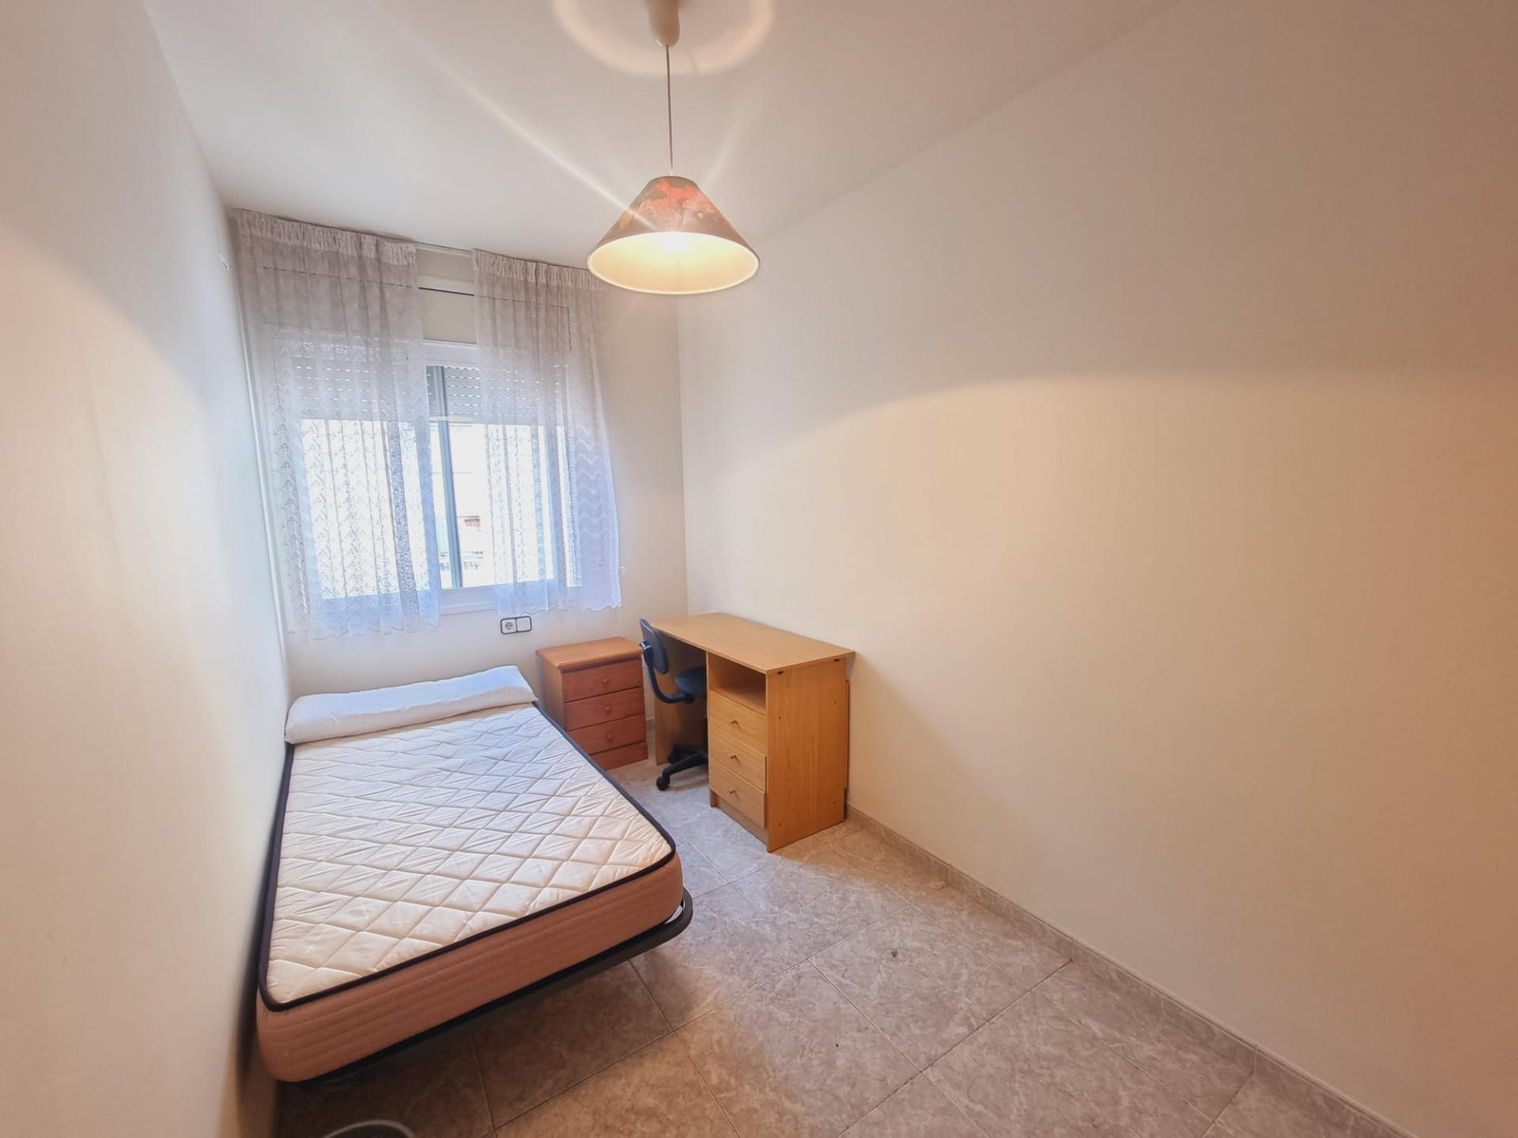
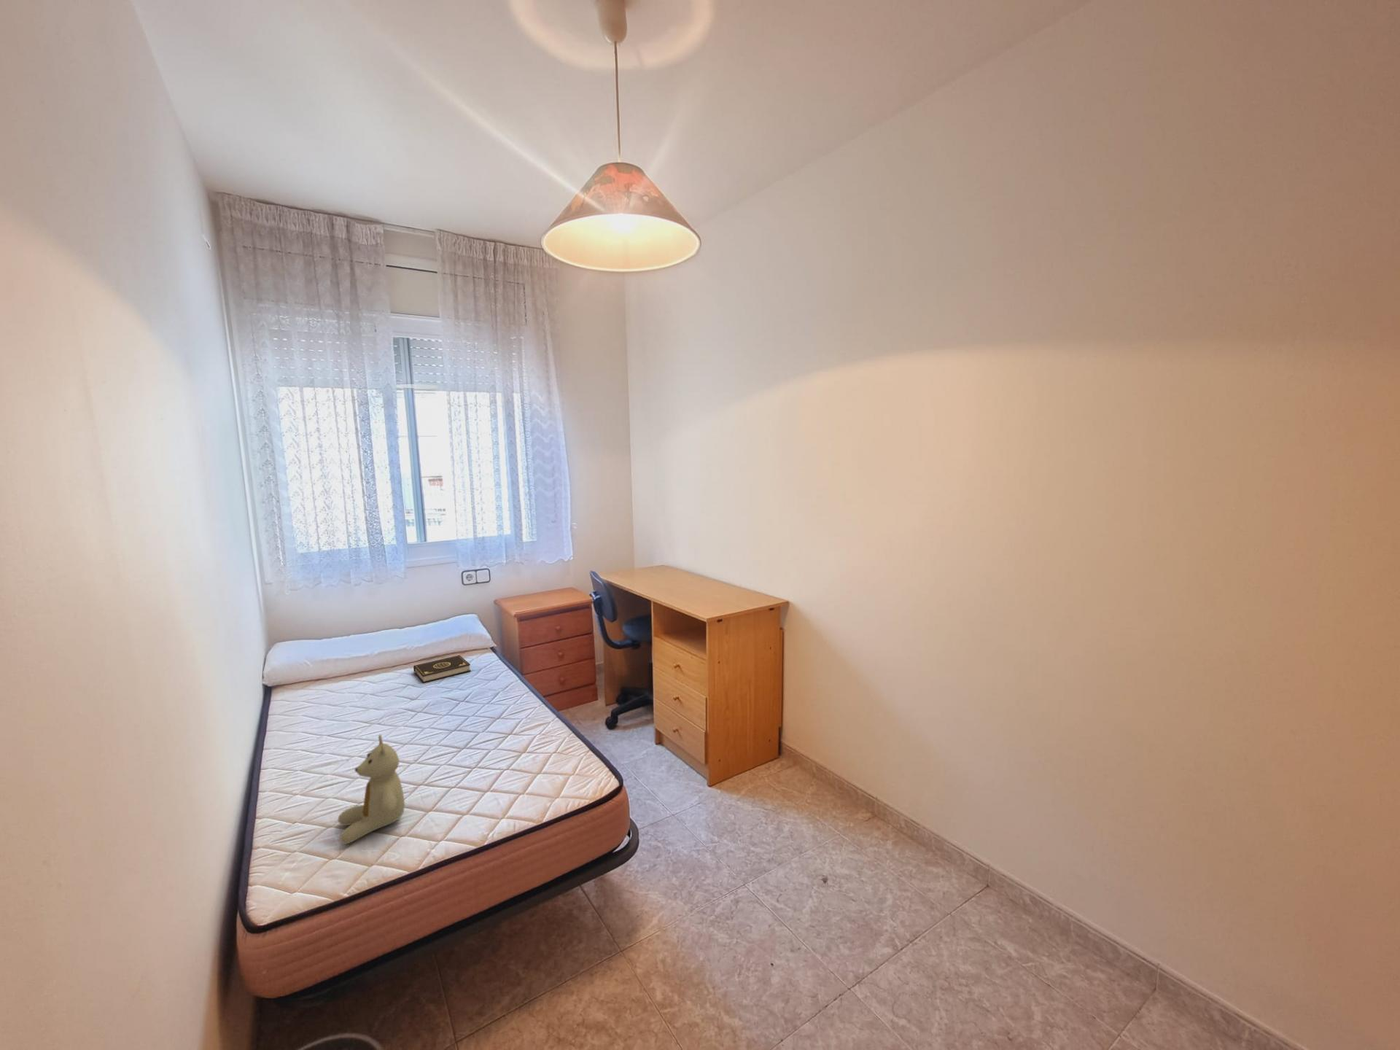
+ stuffed bear (369, 784)
+ book (442, 668)
